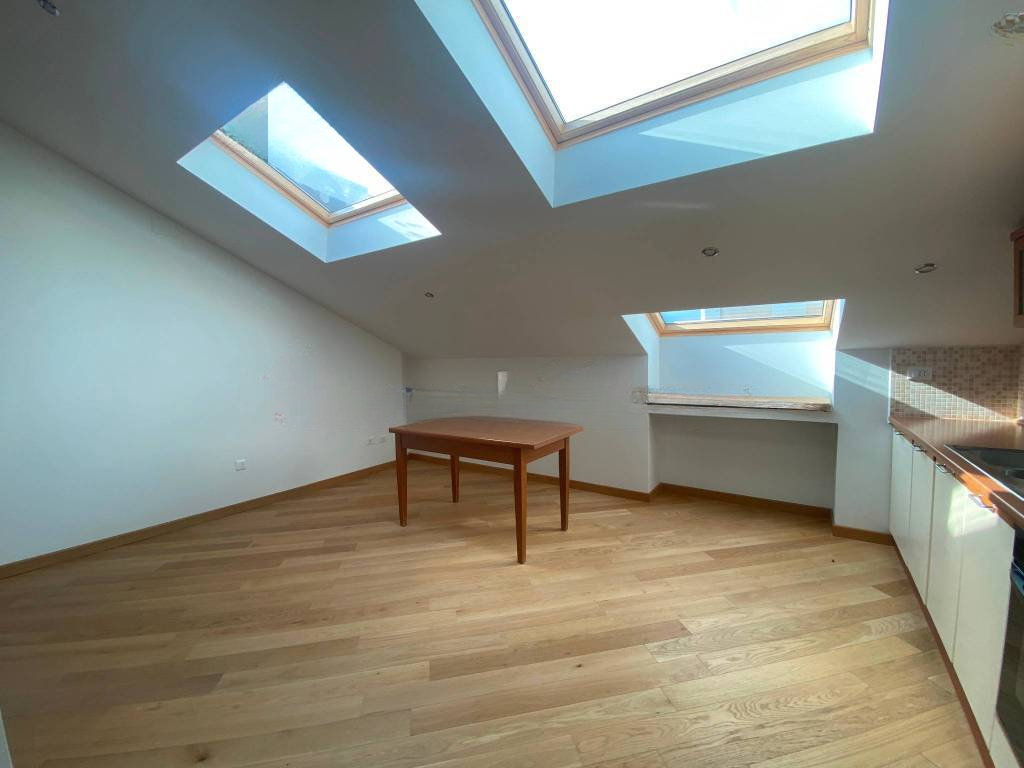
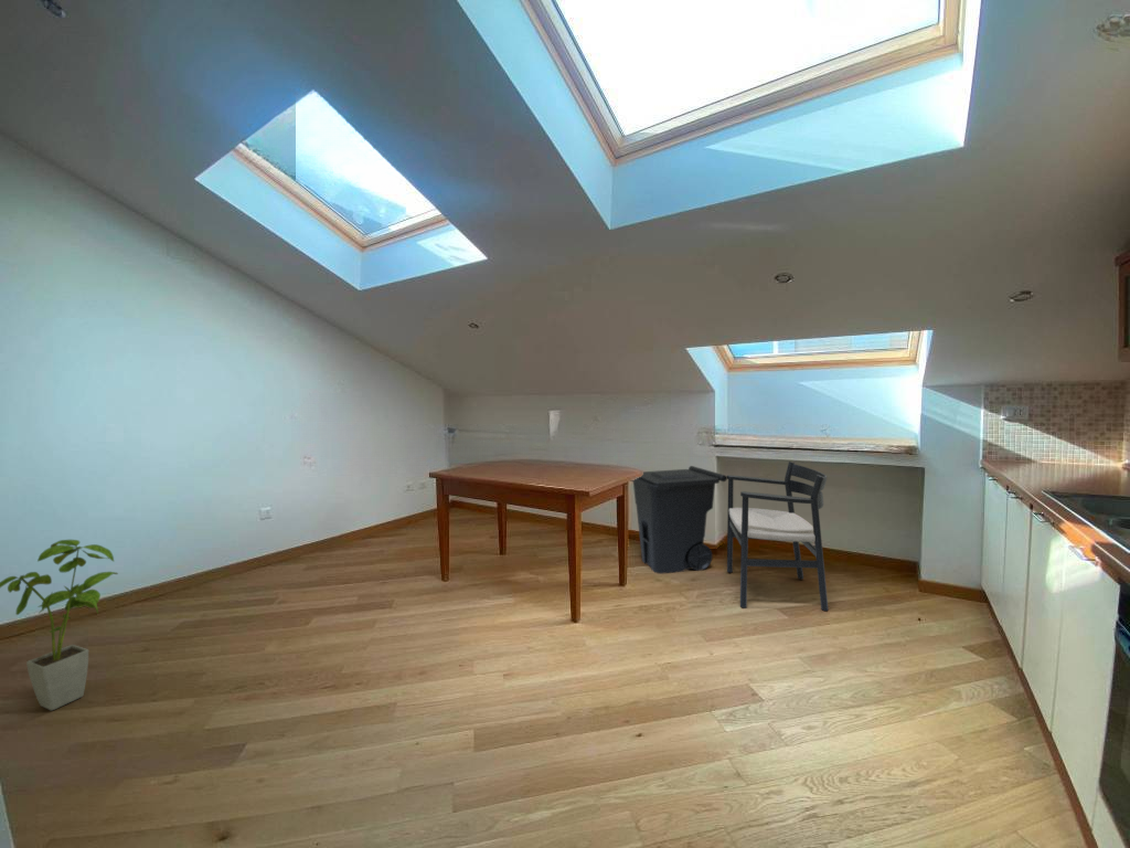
+ chair (776, 529)
+ house plant (70, 617)
+ trash can (676, 518)
